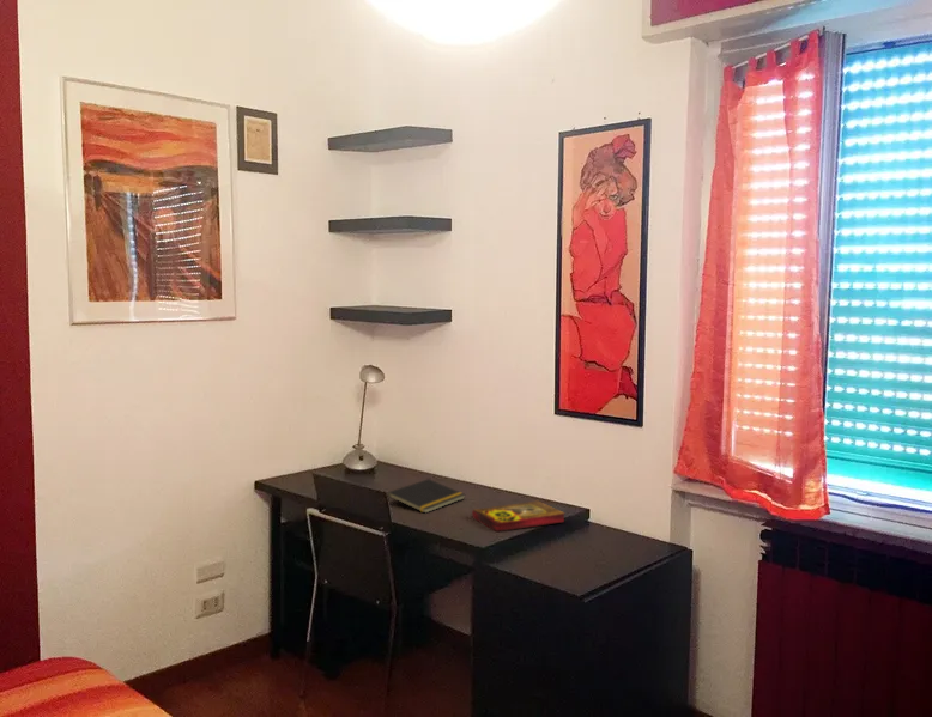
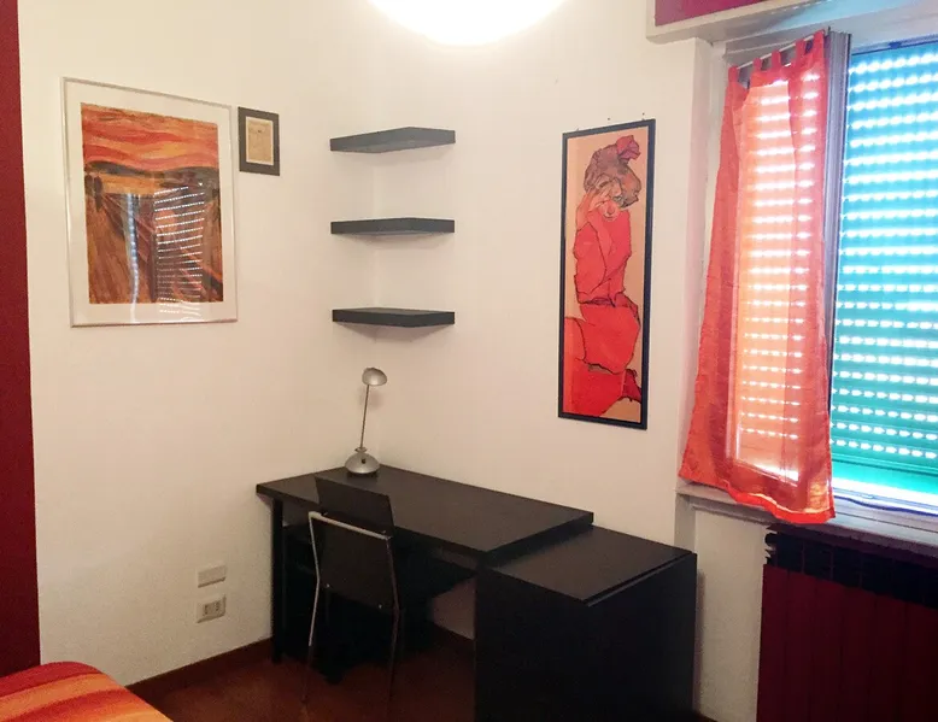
- notepad (426, 494)
- book (518, 515)
